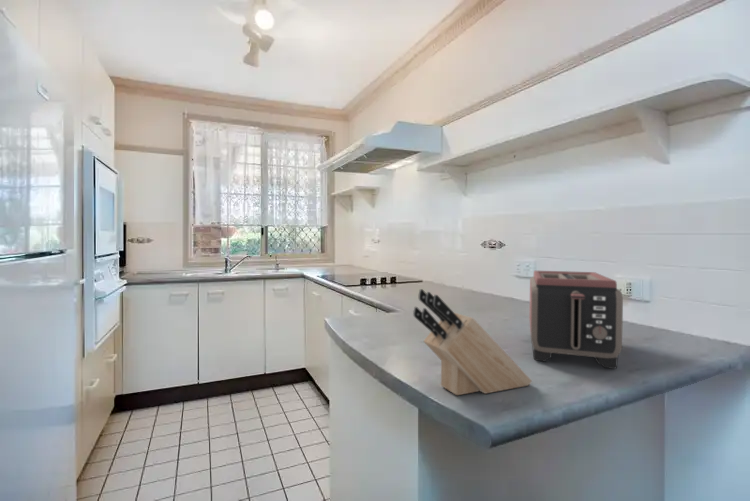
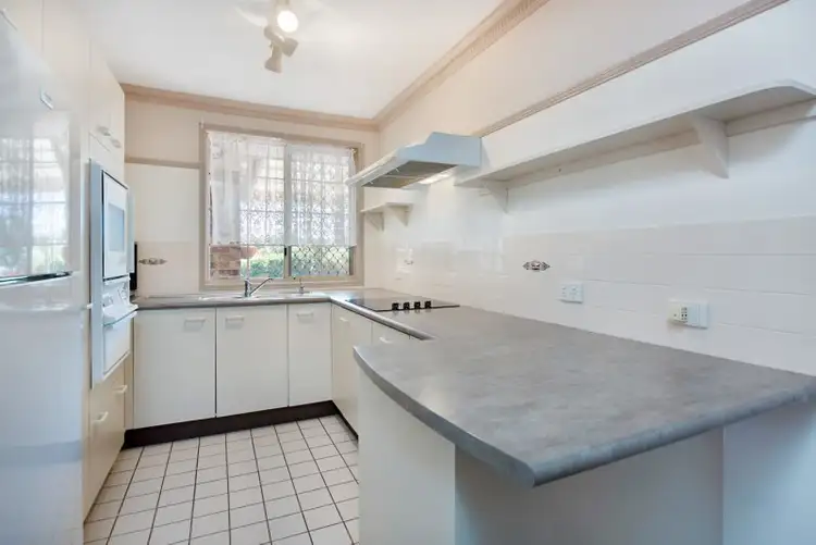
- knife block (471, 337)
- toaster (569, 313)
